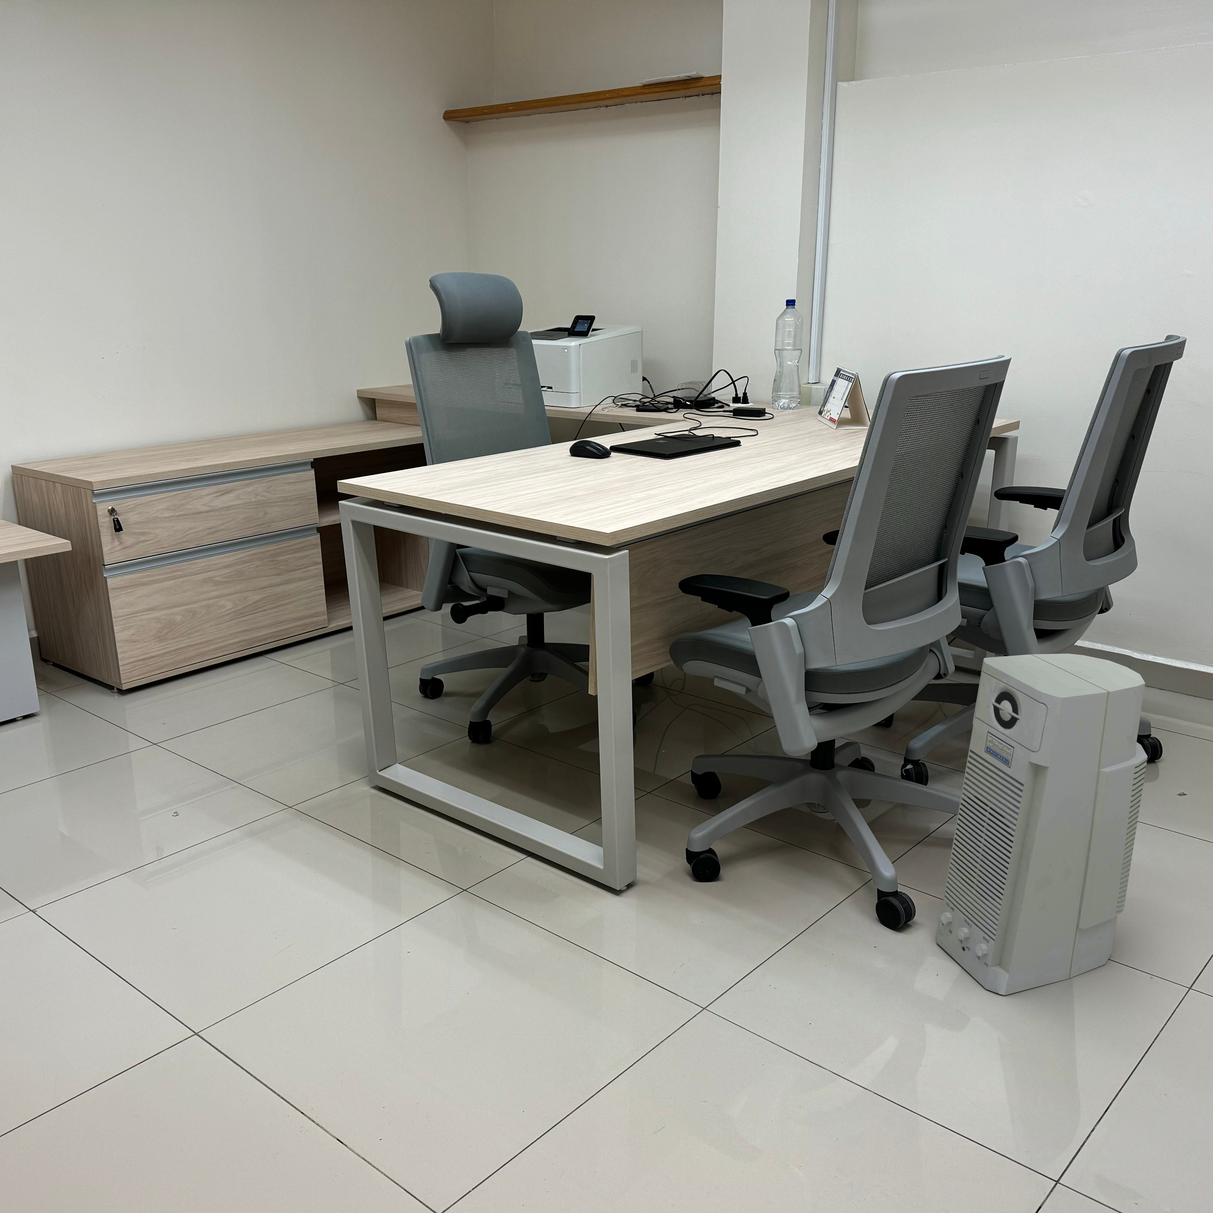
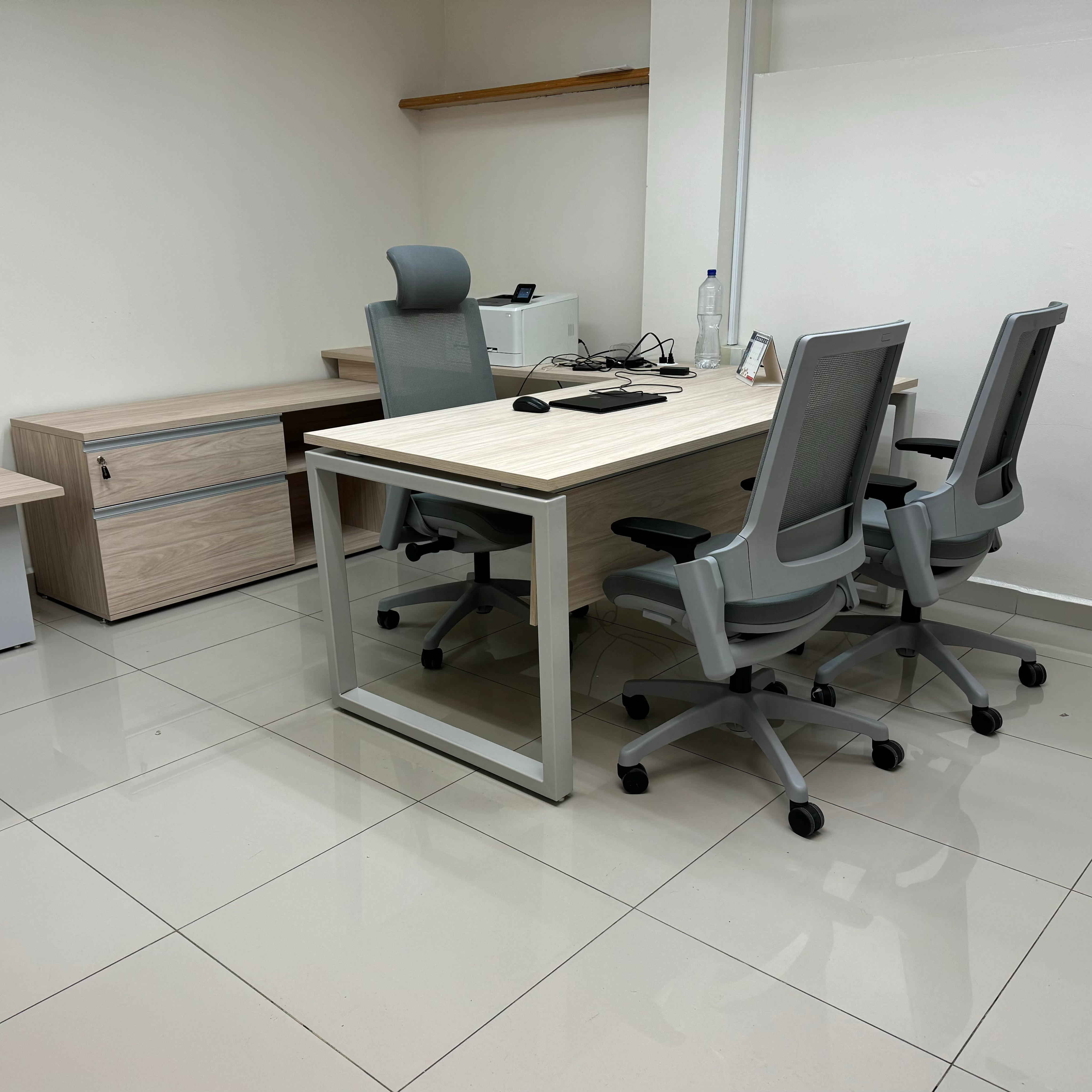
- air purifier (1046, 815)
